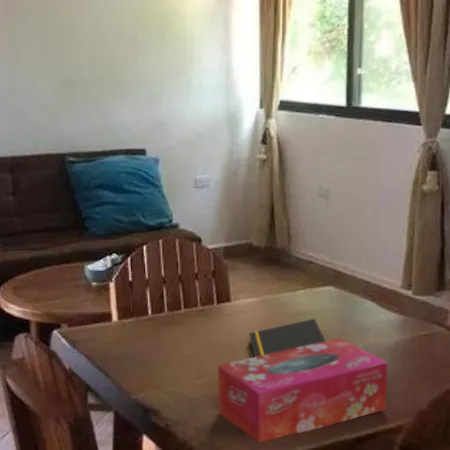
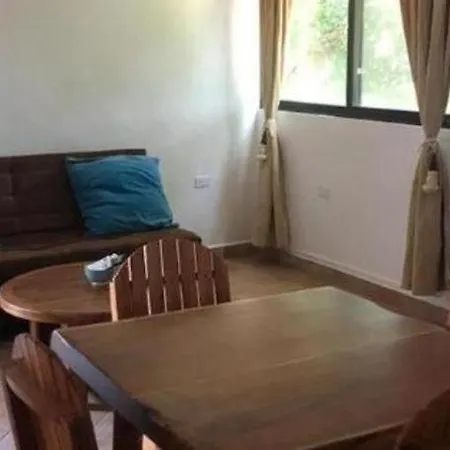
- notepad (288, 345)
- tissue box (302, 387)
